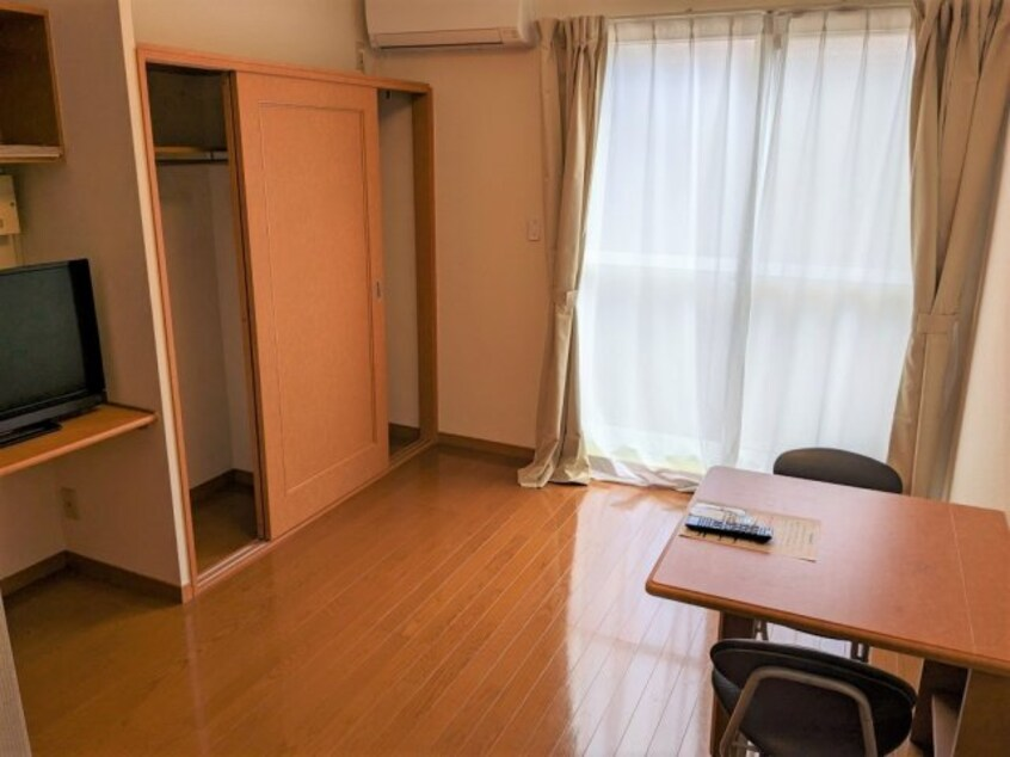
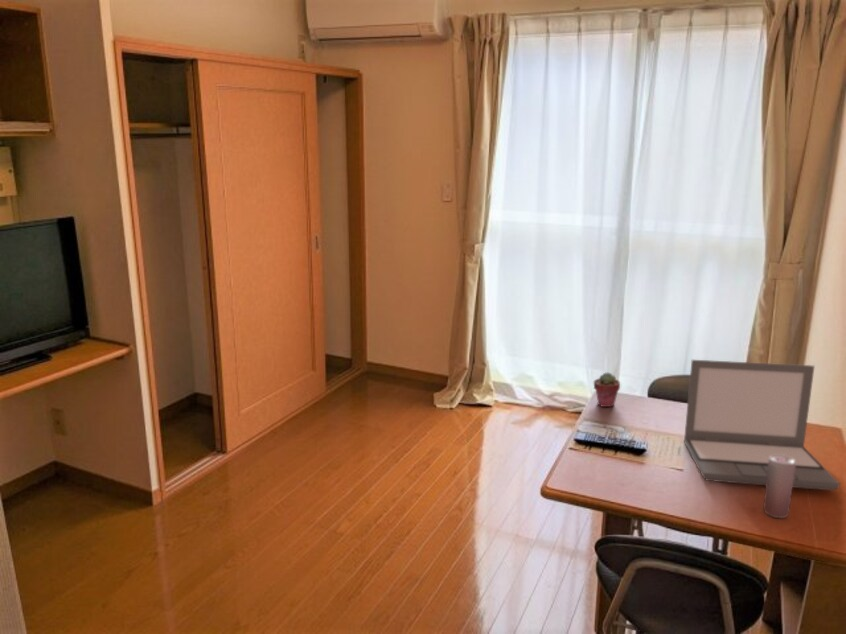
+ laptop (759, 421)
+ beverage can (779, 486)
+ potted succulent (606, 388)
